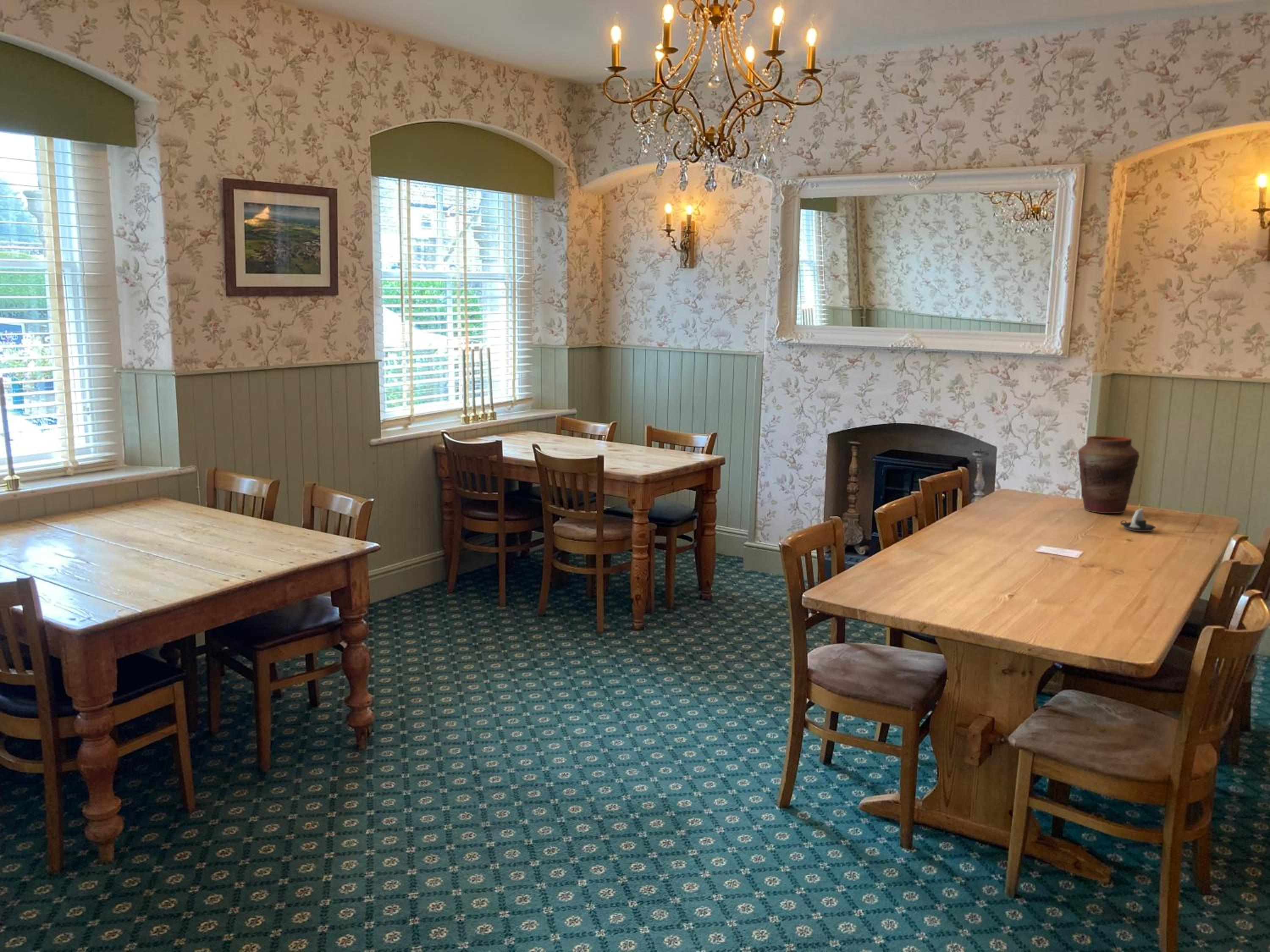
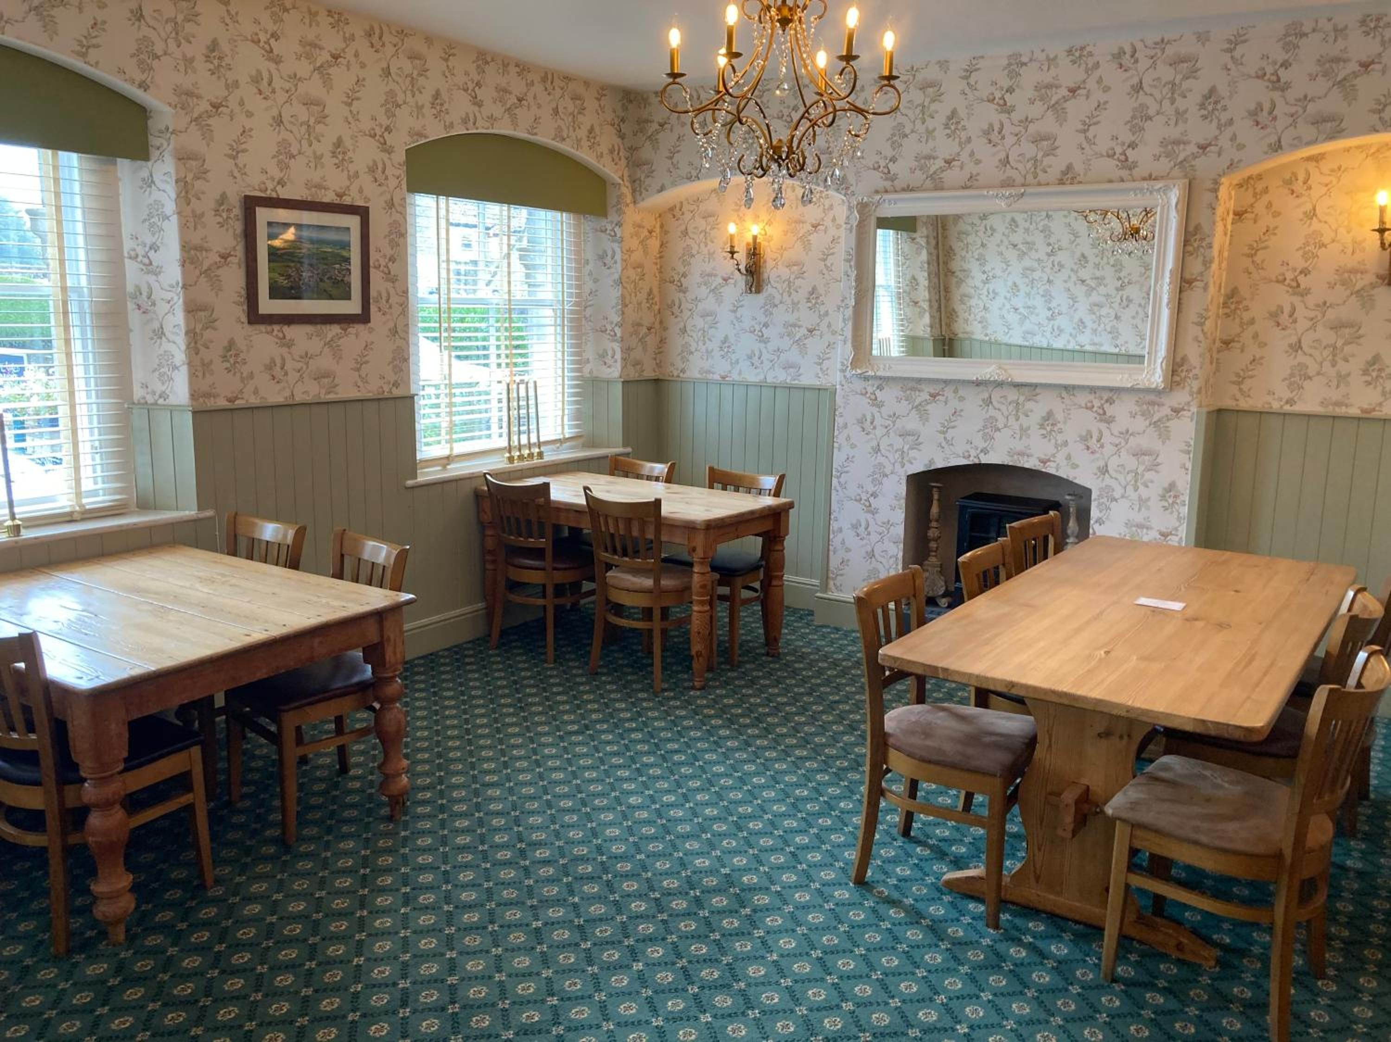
- vase (1107, 474)
- candle (1137, 516)
